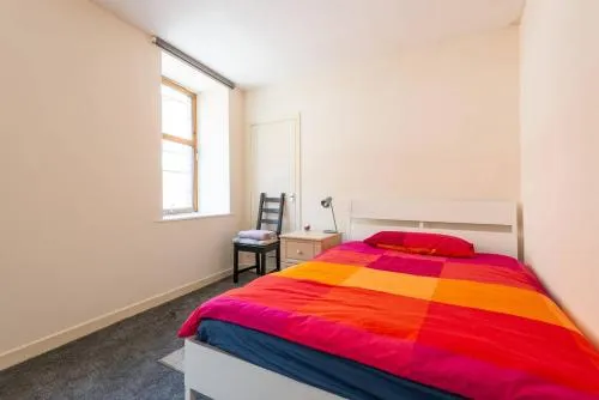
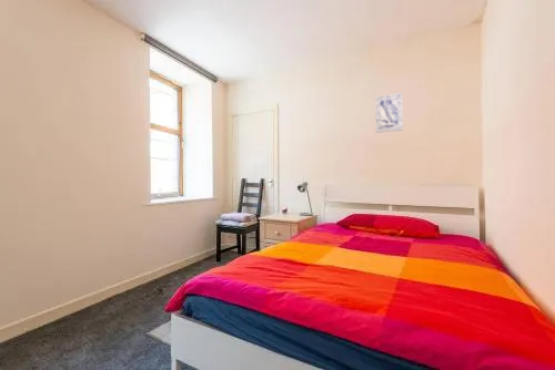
+ wall art (389, 113)
